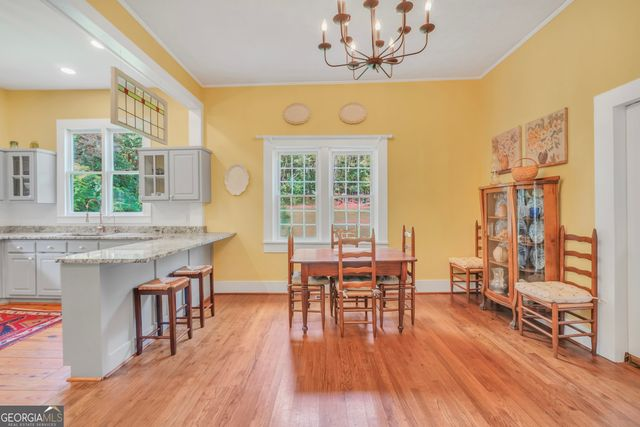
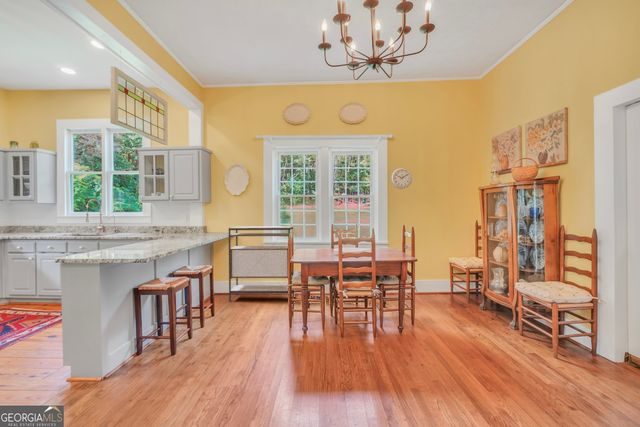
+ shelving unit (262, 262)
+ wall clock (401, 178)
